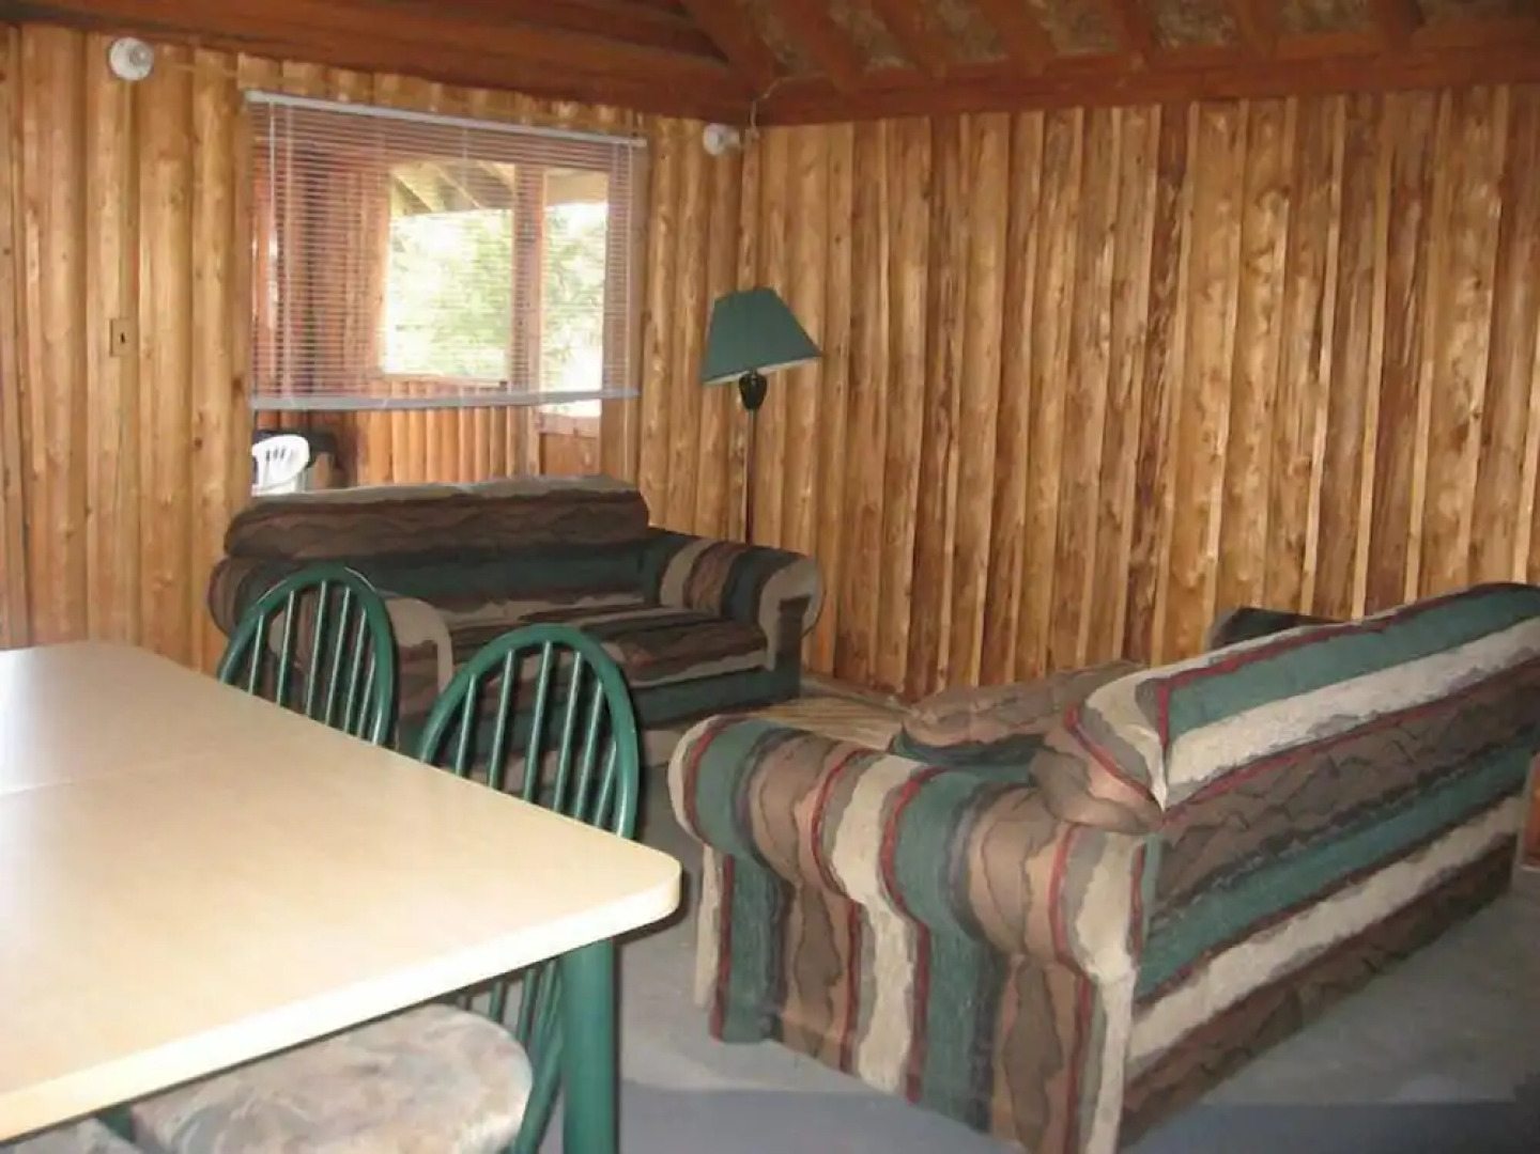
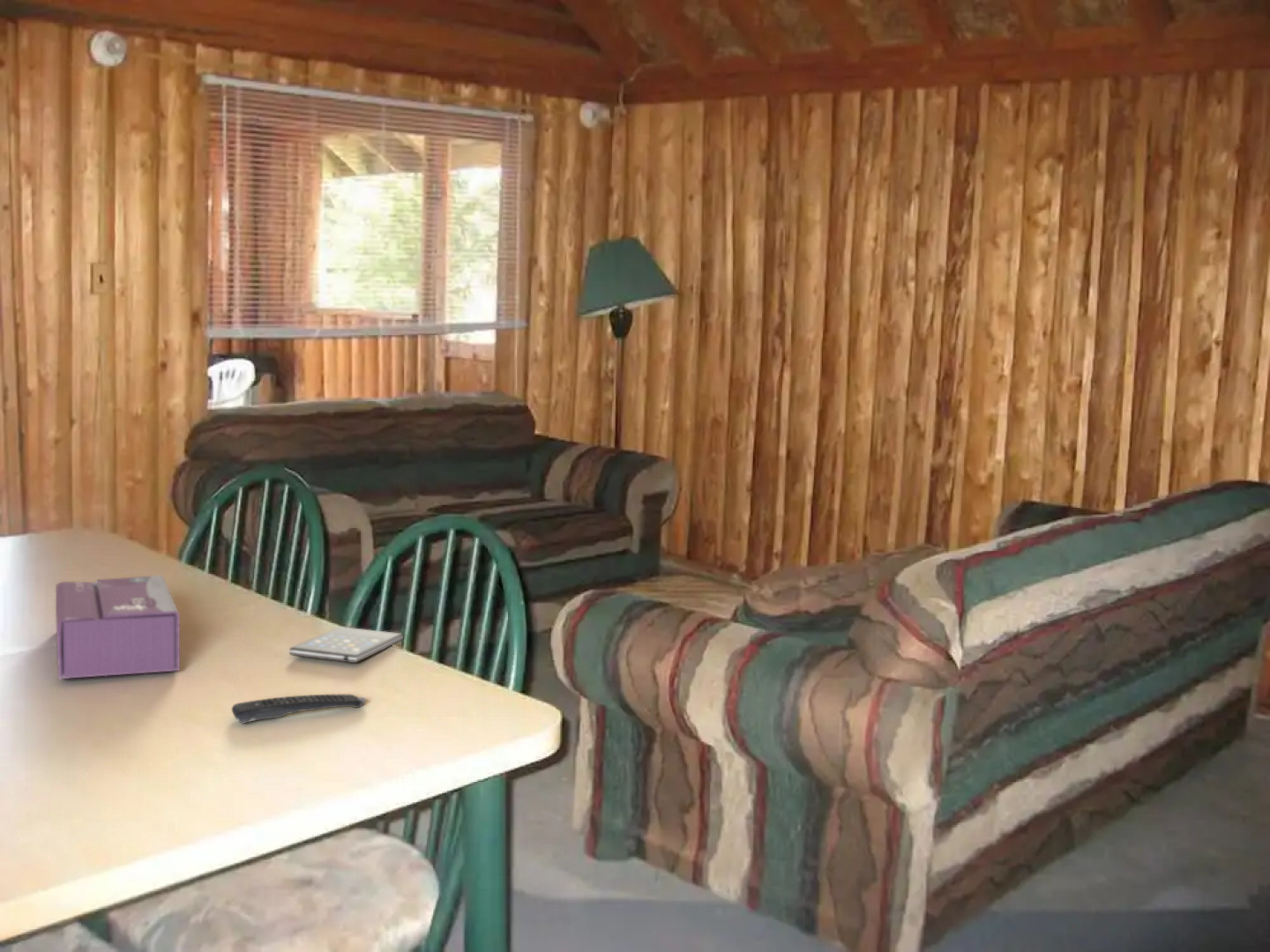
+ tissue box (115, 622)
+ remote control (301, 705)
+ smartphone (347, 643)
